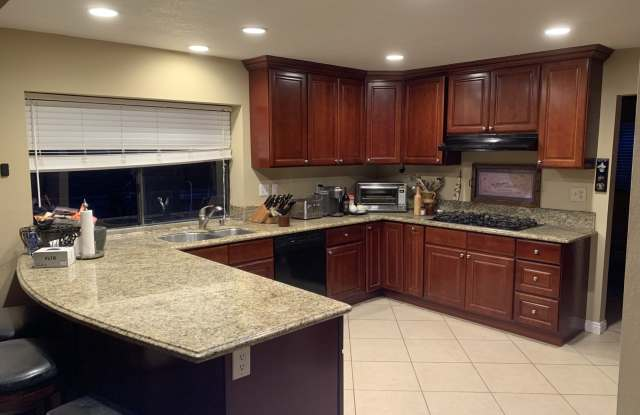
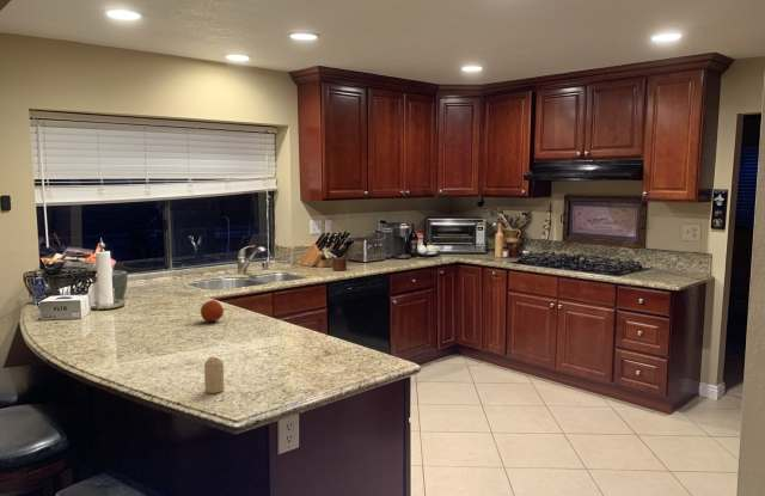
+ fruit (212, 311)
+ candle (214, 374)
